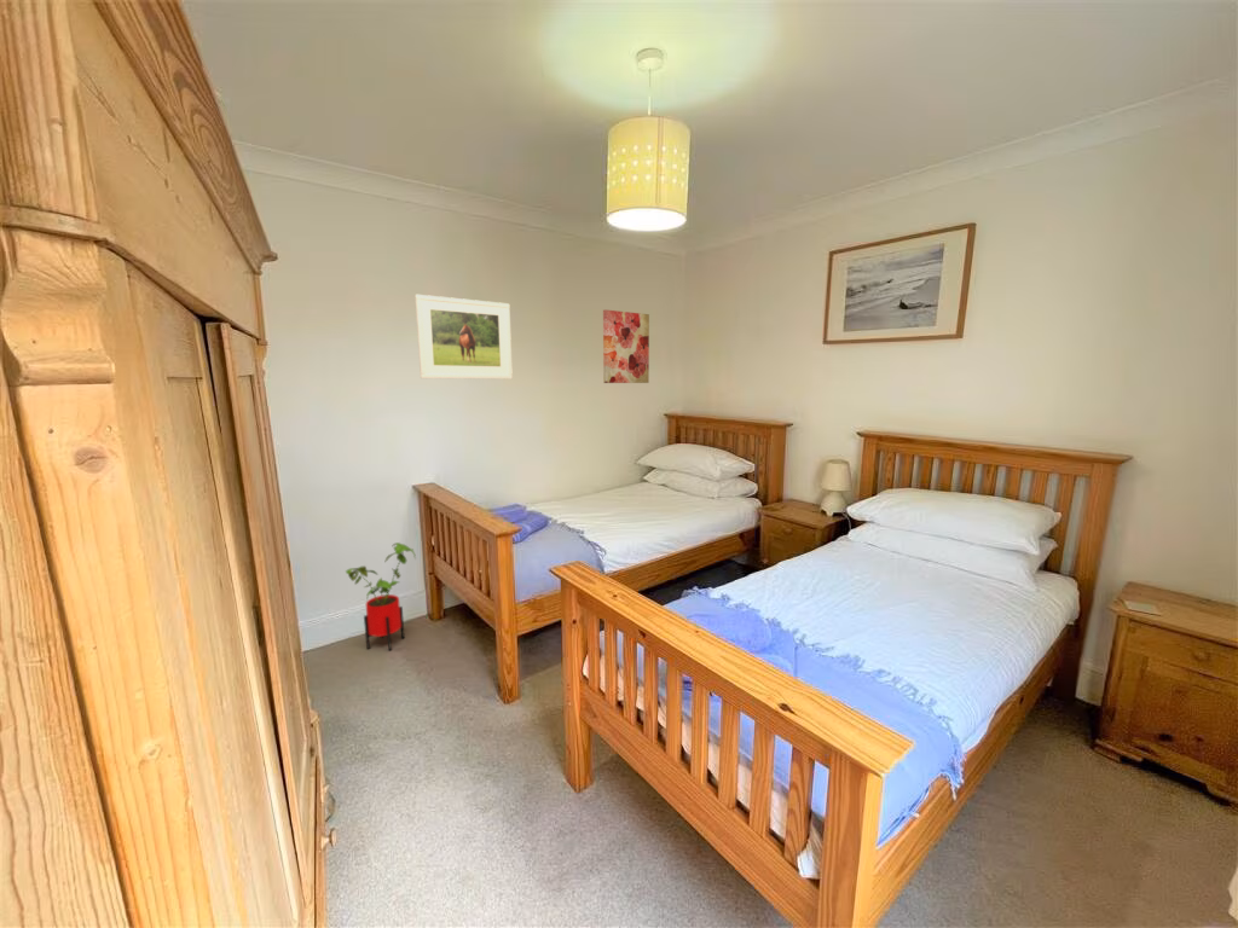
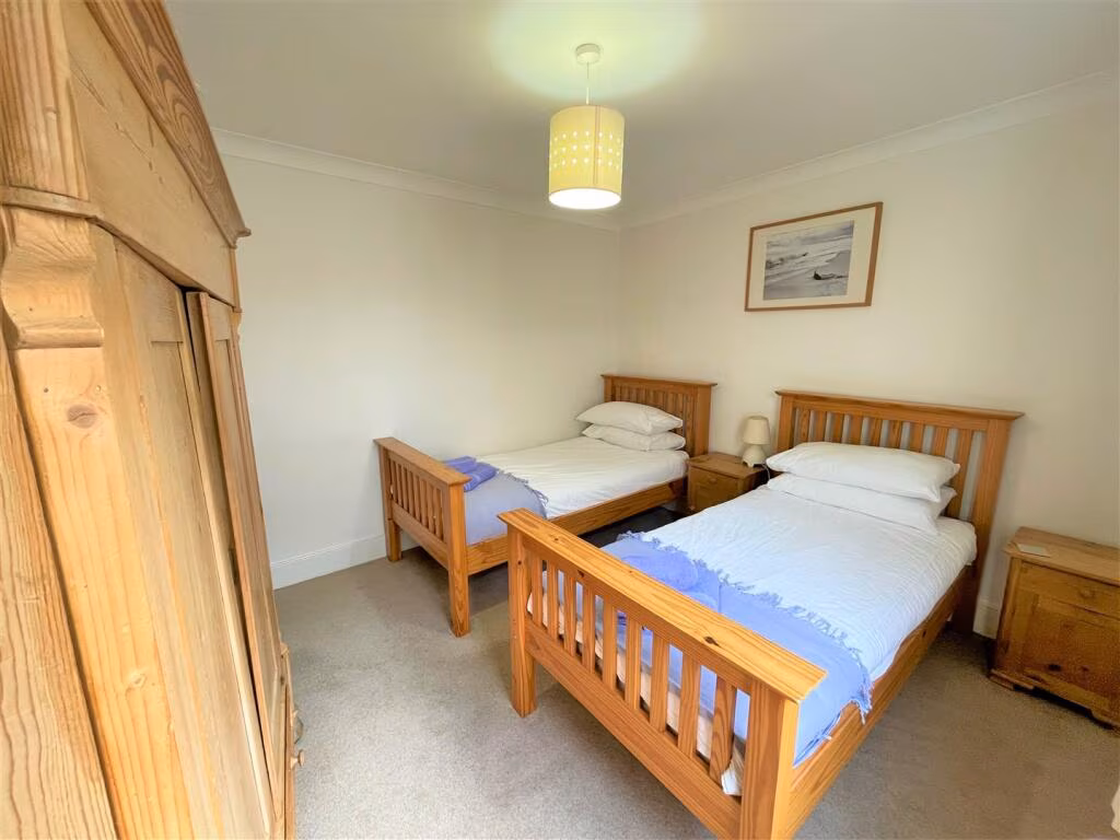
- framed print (467, 338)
- house plant (386, 594)
- wall art (626, 348)
